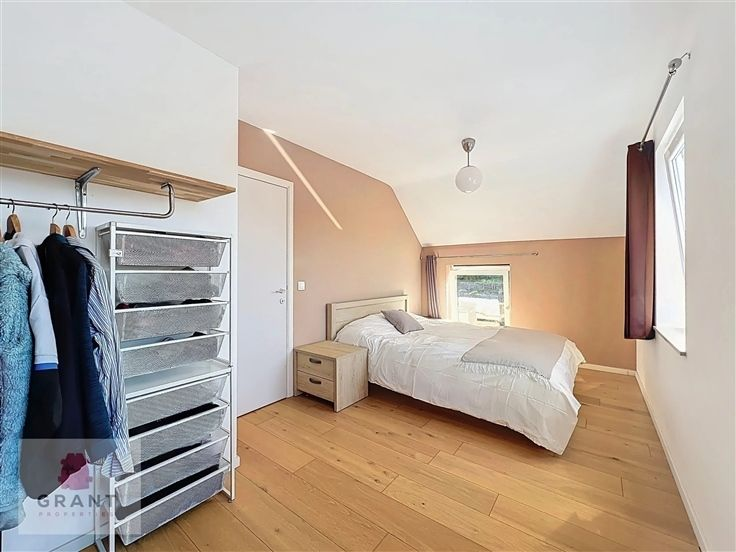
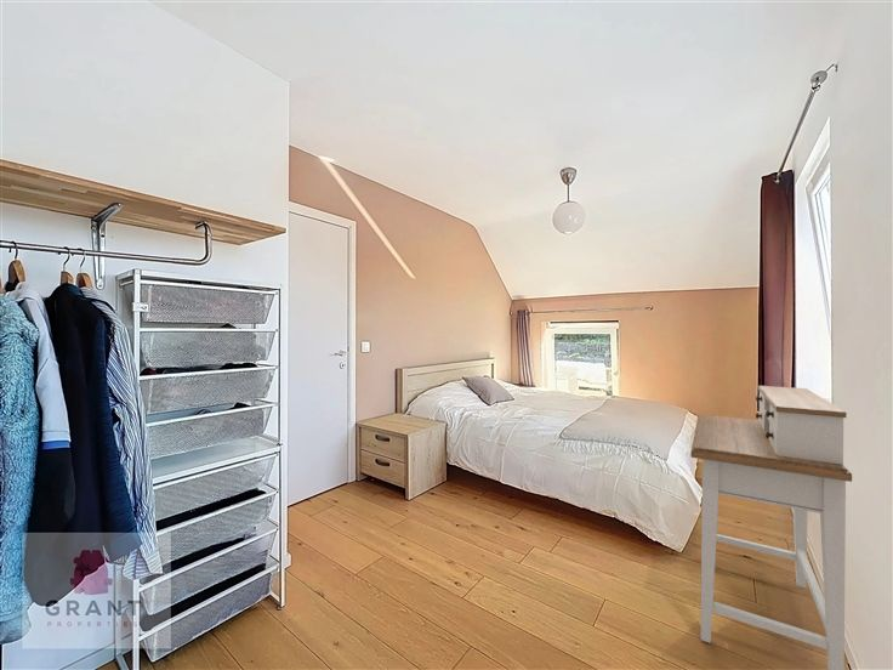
+ desk (753, 500)
